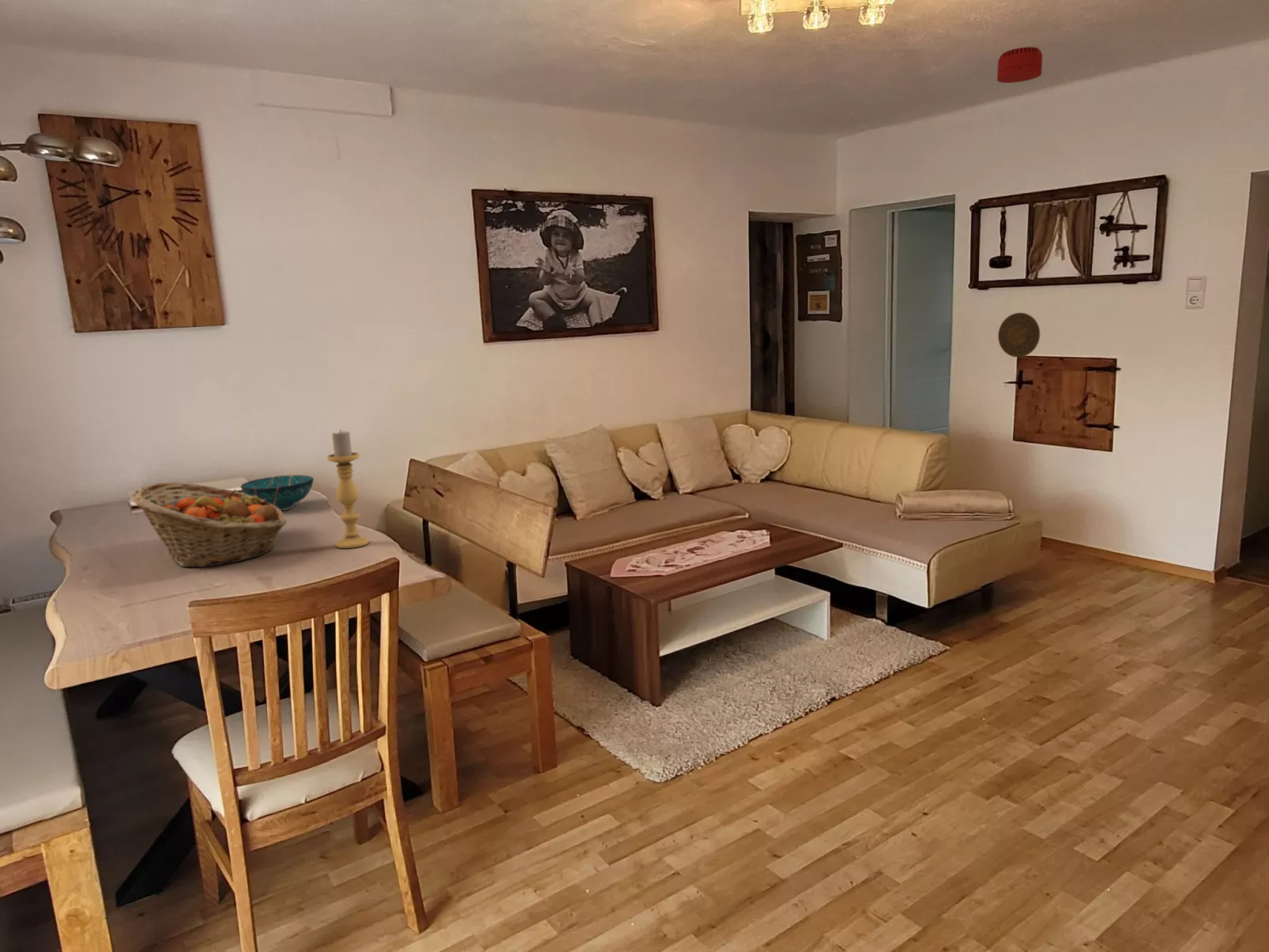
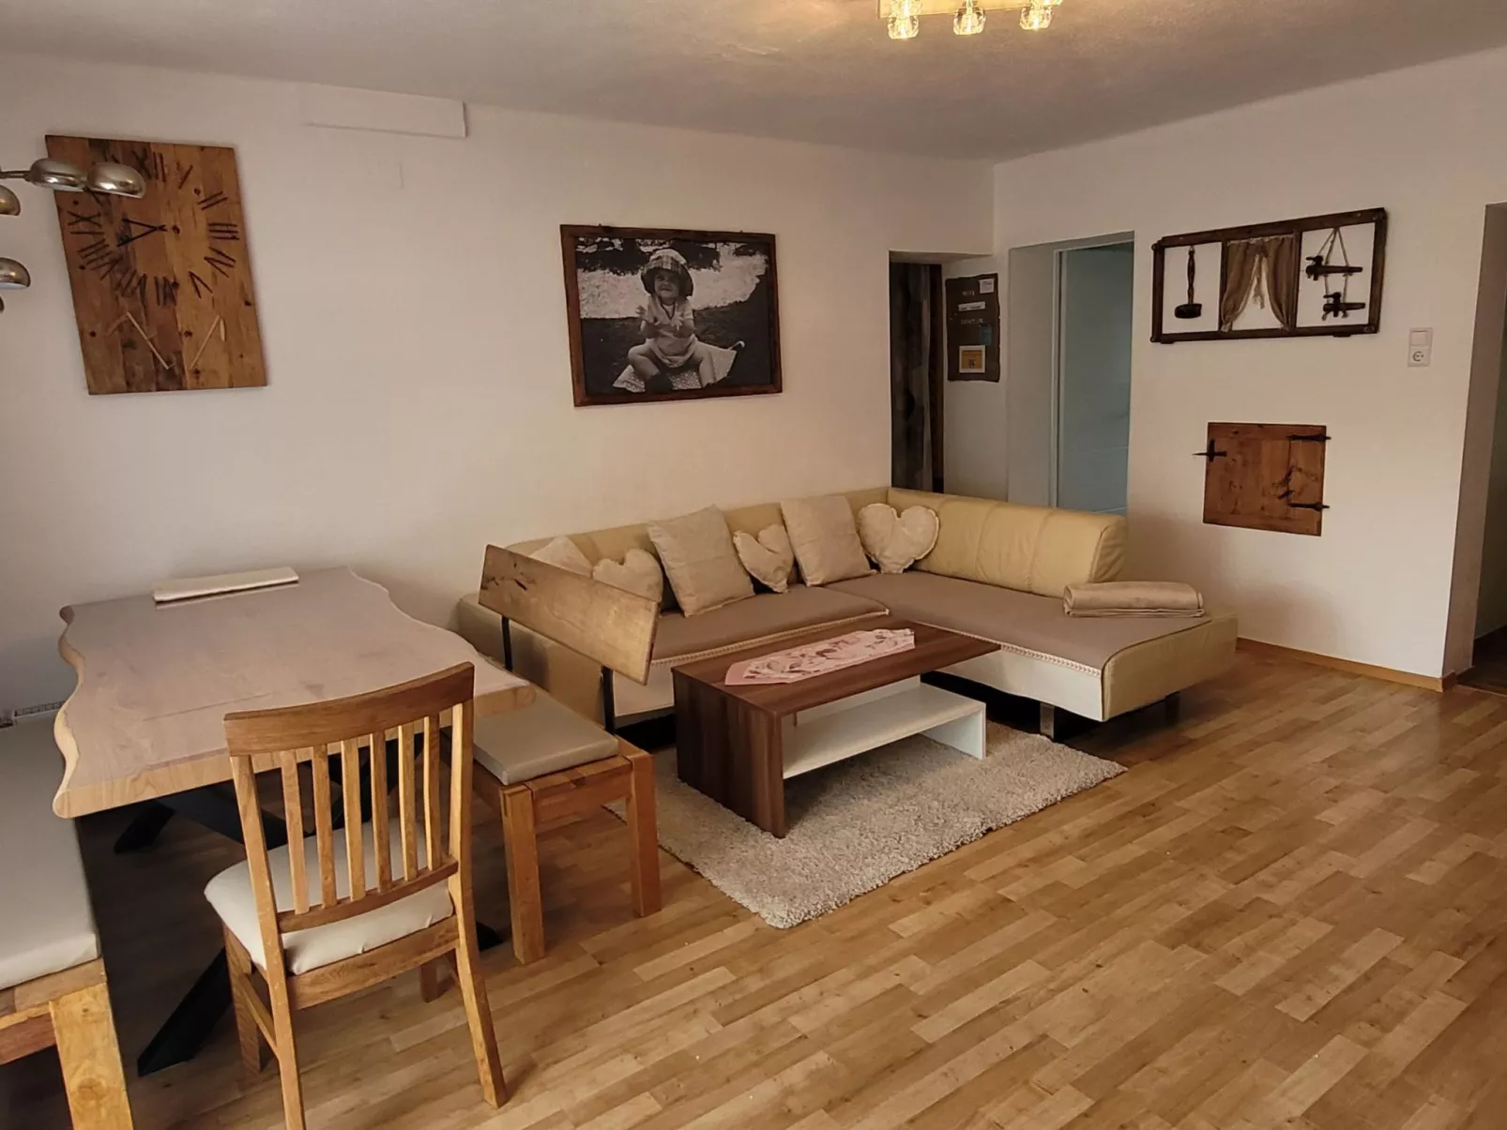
- fruit basket (213, 517)
- decorative bowl (279, 495)
- decorative plate (1017, 335)
- candle holder (346, 487)
- smoke detector (1019, 64)
